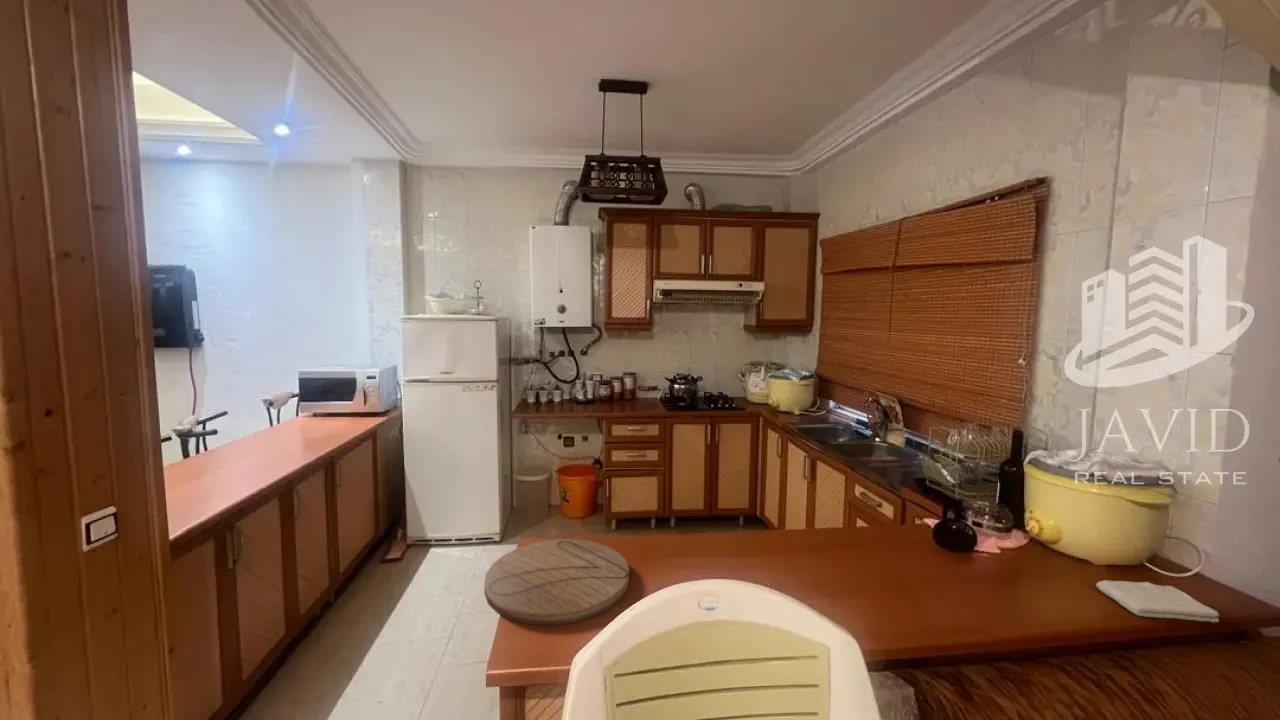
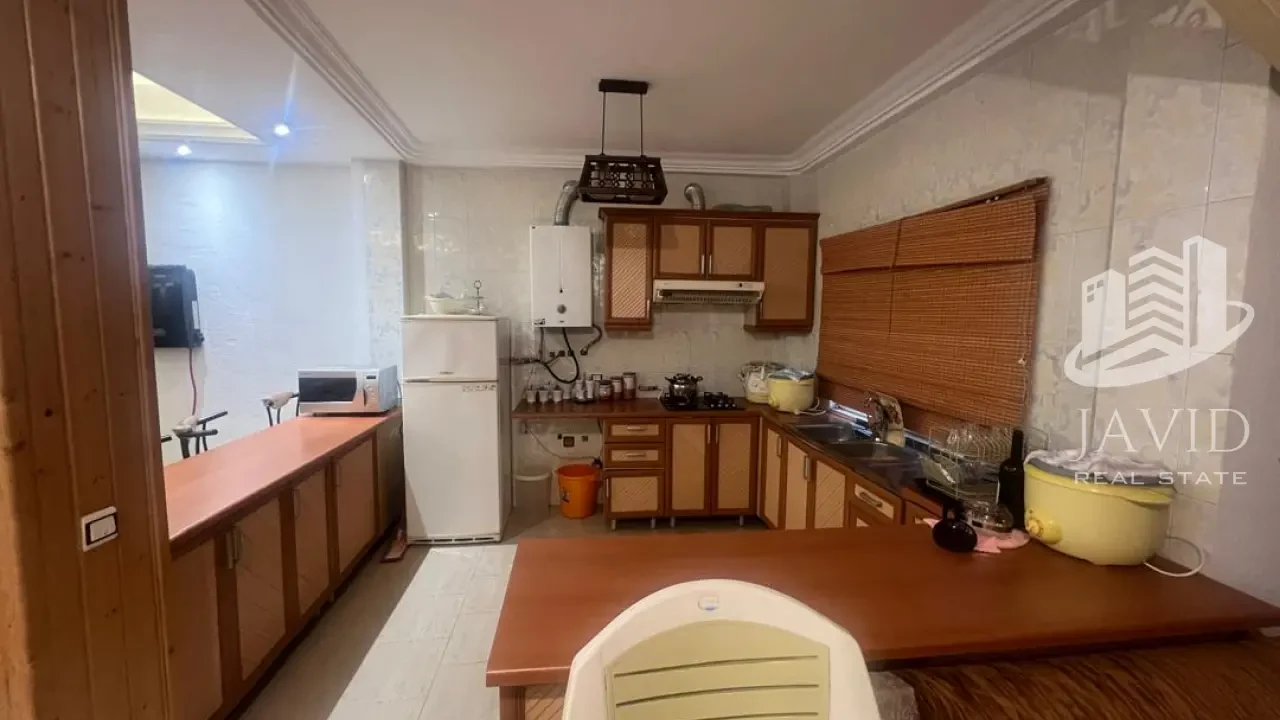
- cutting board (558, 576)
- washcloth (1156, 599)
